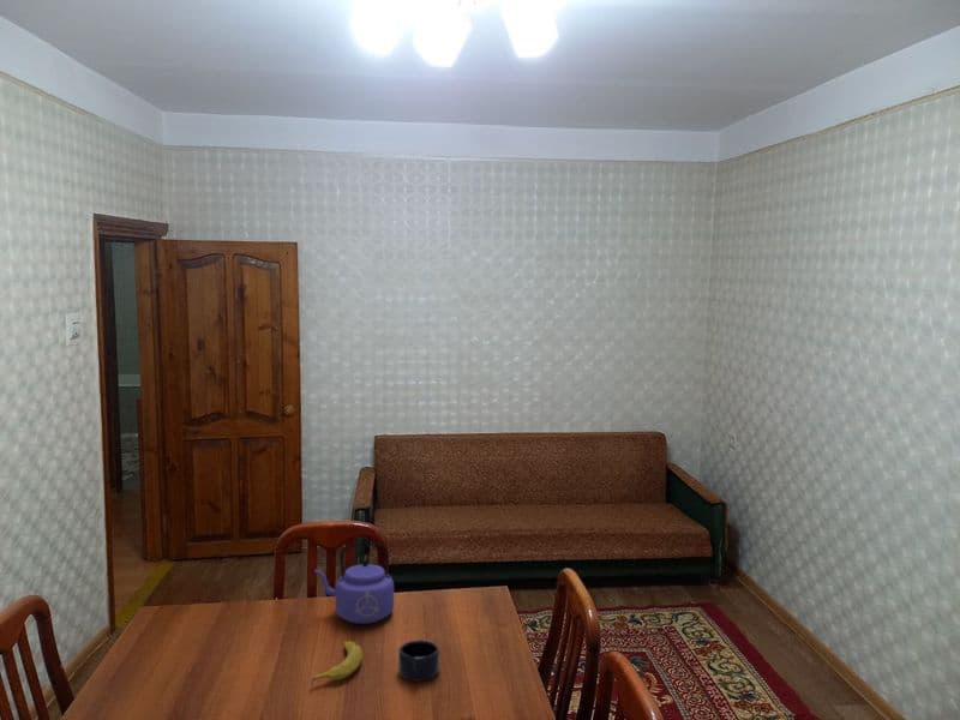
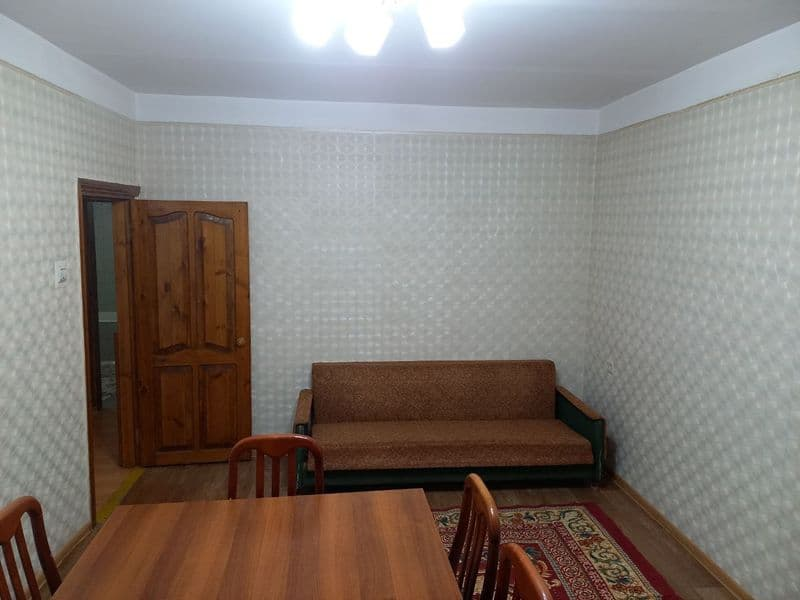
- fruit (341, 662)
- mug (418, 661)
- kettle (354, 578)
